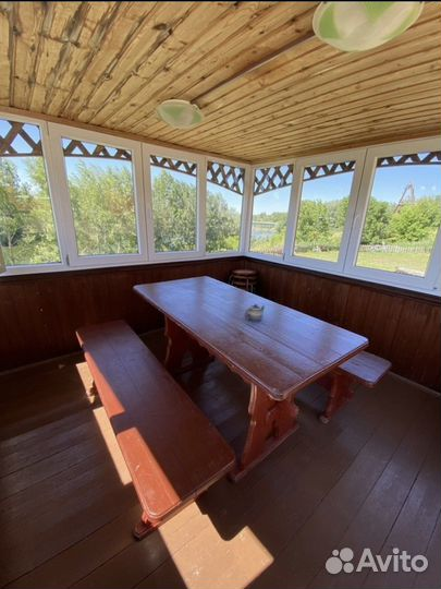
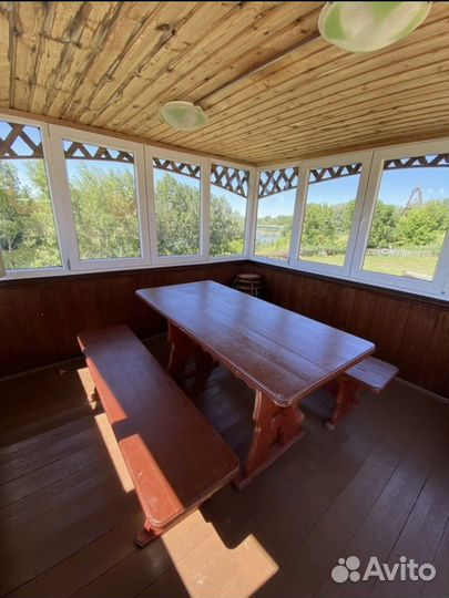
- teapot (255, 312)
